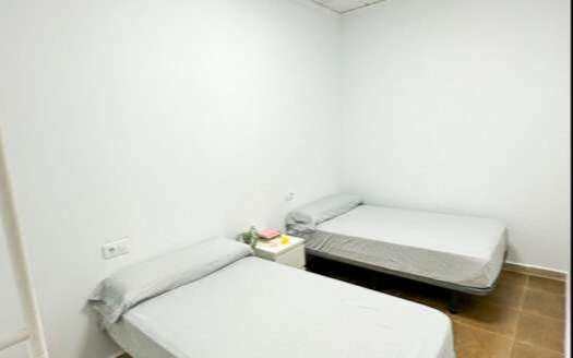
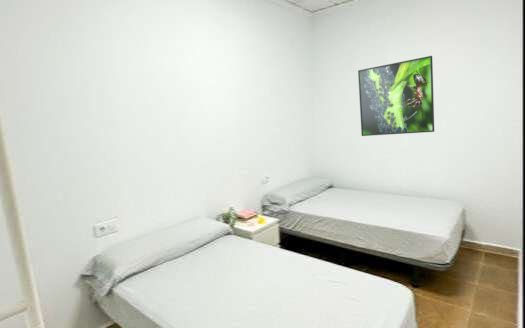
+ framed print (394, 99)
